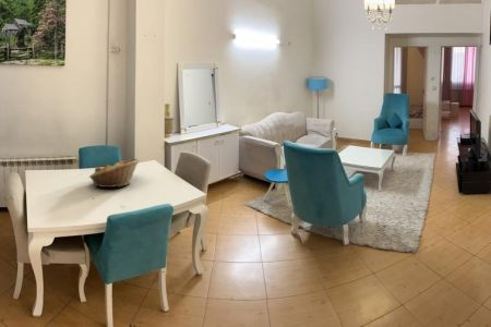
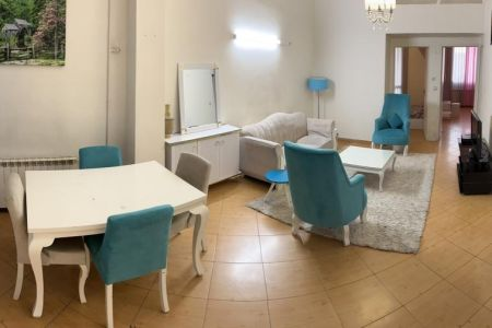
- fruit basket (115, 171)
